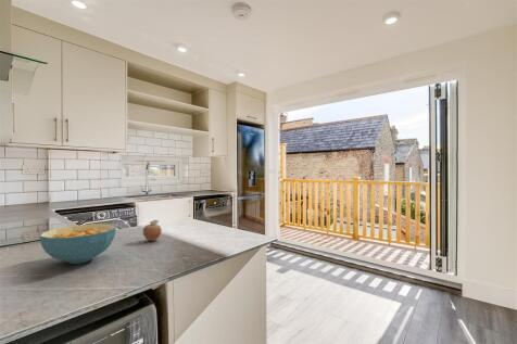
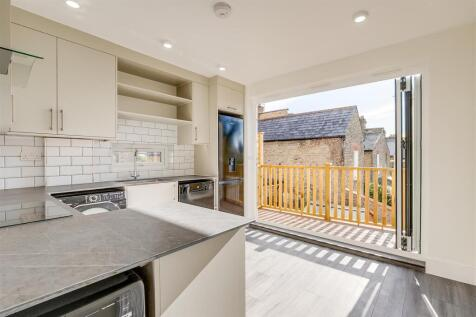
- cereal bowl (80, 244)
- fruit (152, 230)
